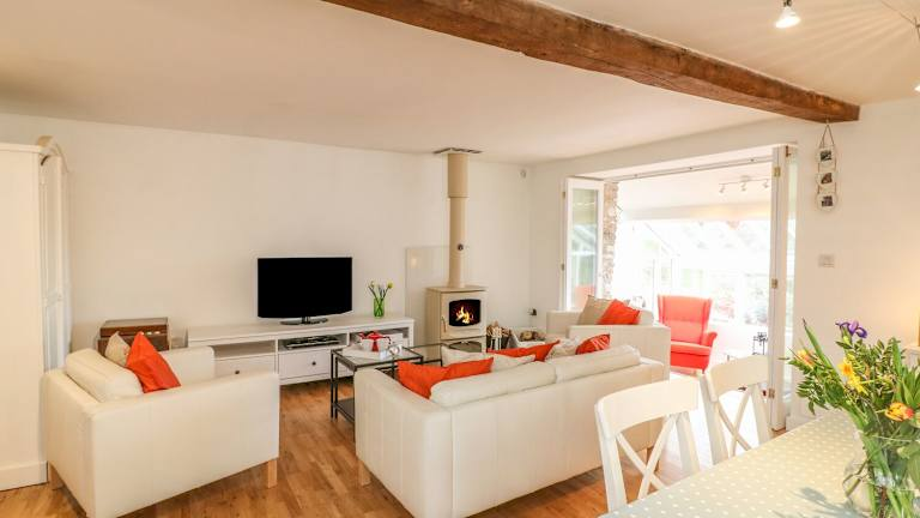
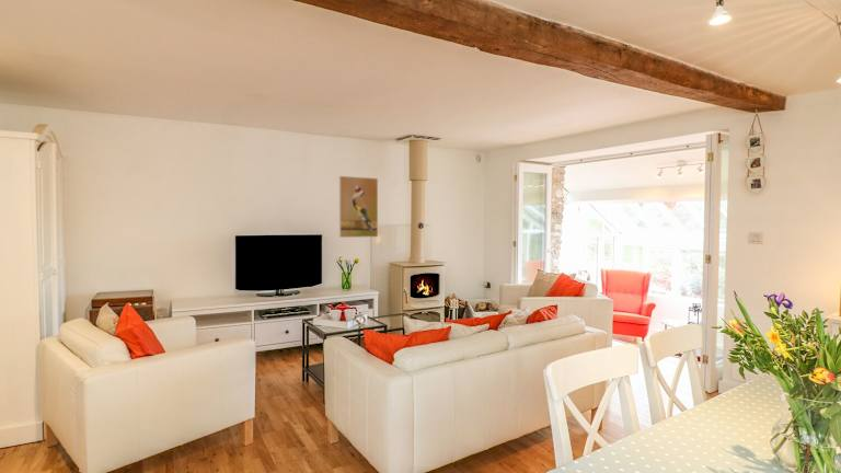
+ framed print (358, 207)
